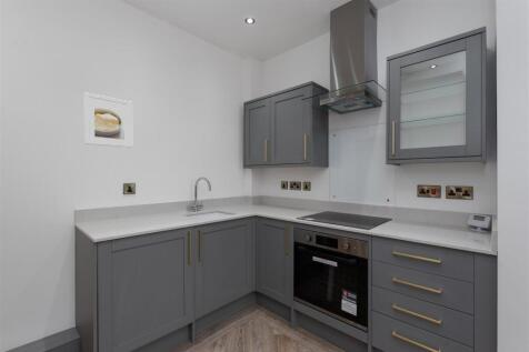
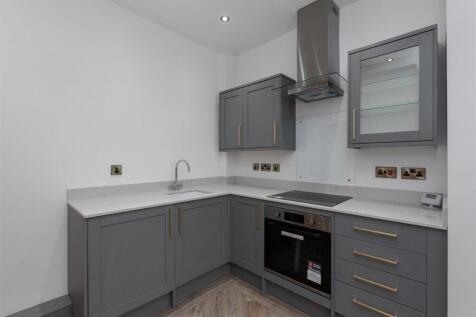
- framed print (109, 121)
